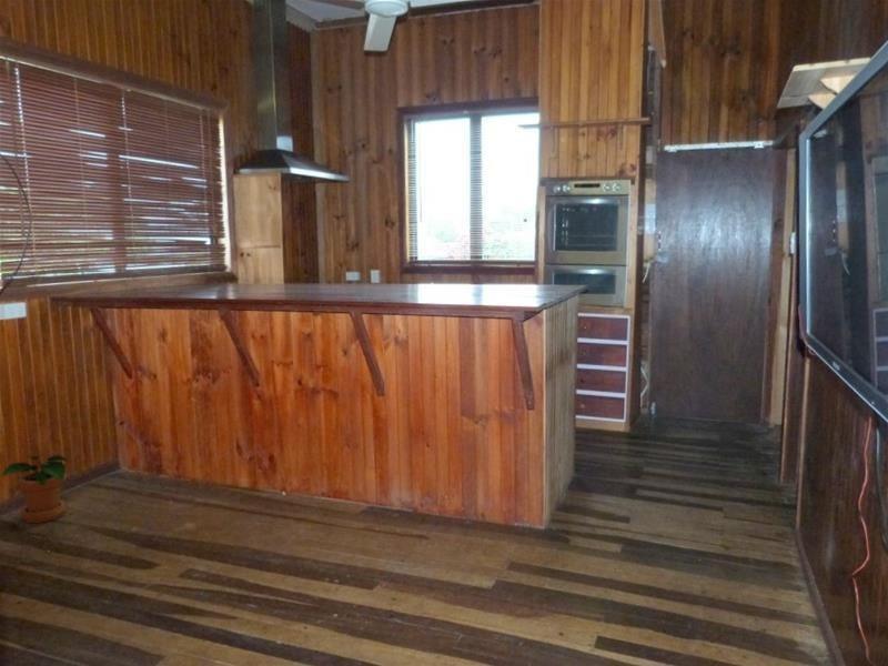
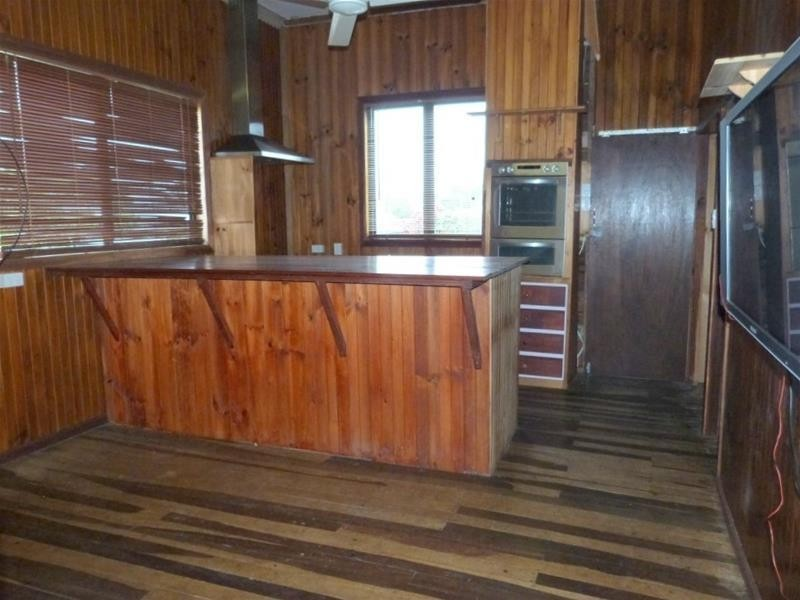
- potted plant (40, 488)
